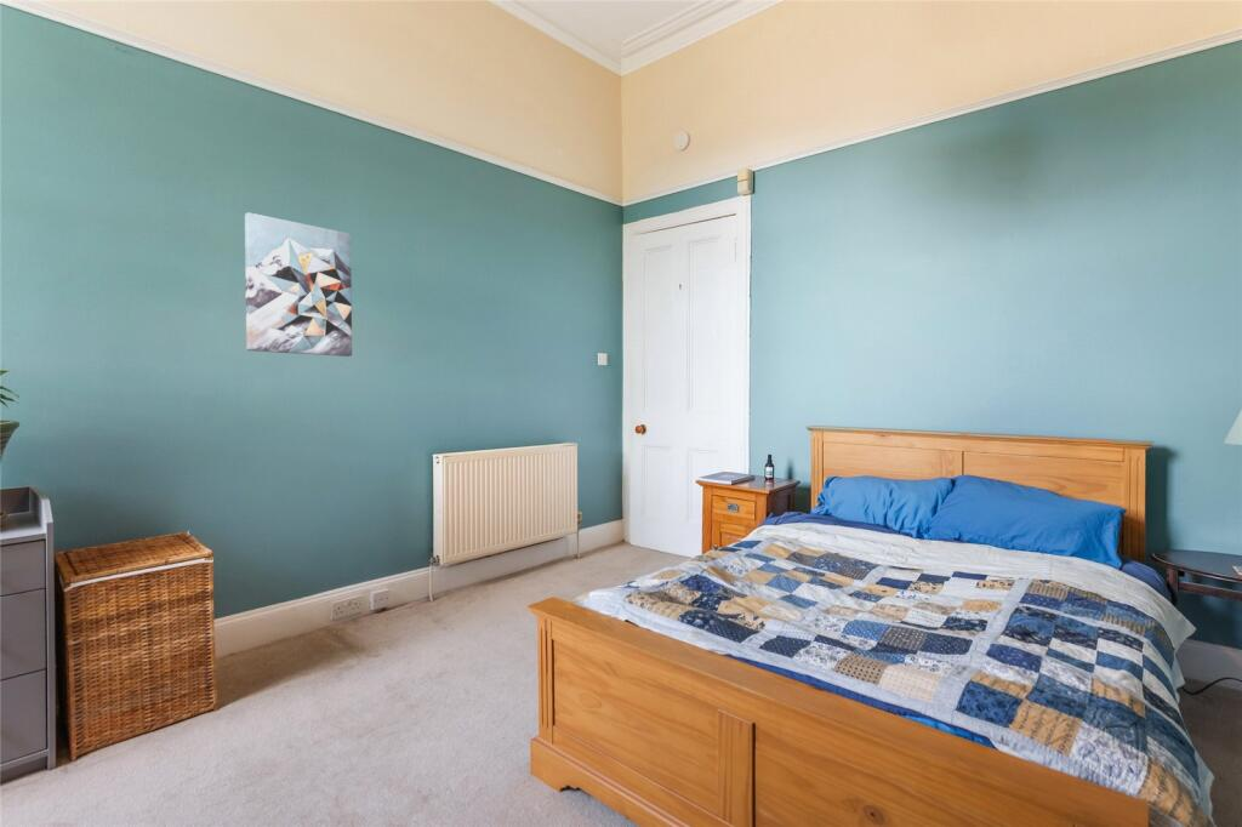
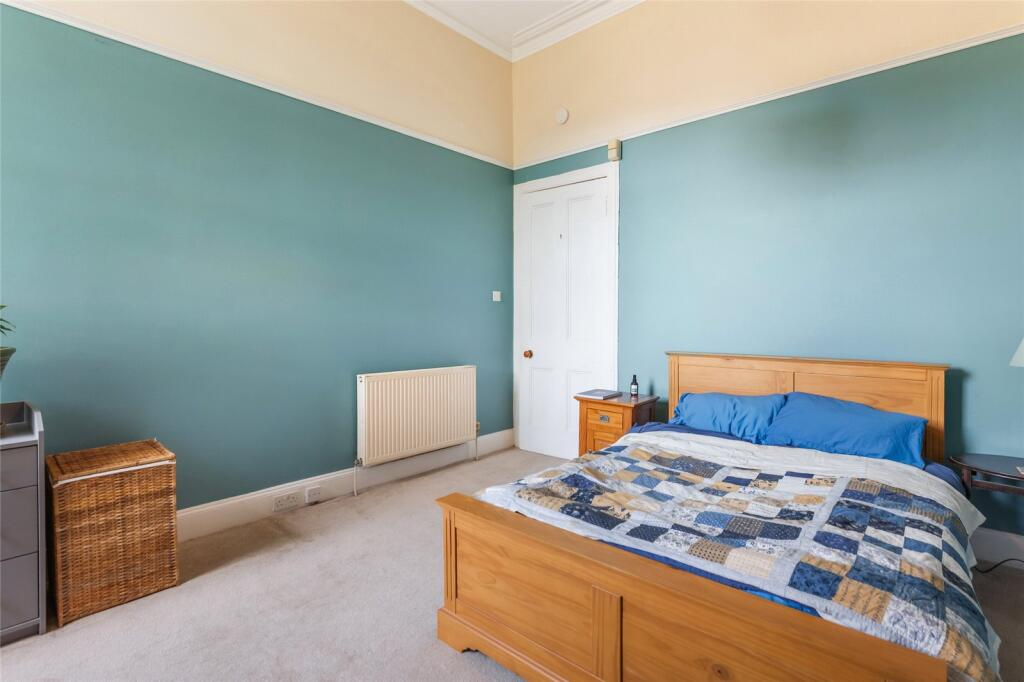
- wall art (301, 289)
